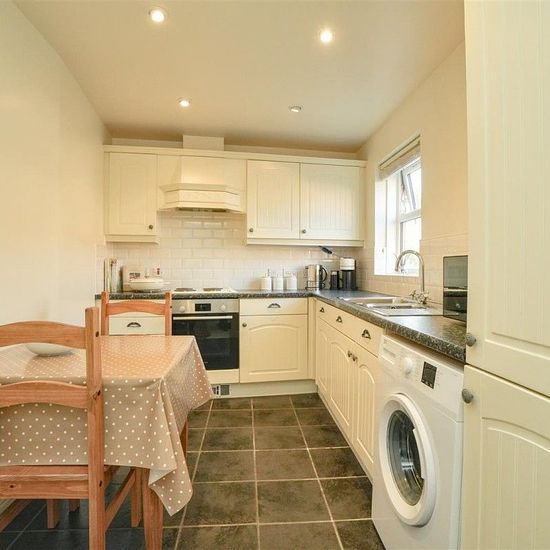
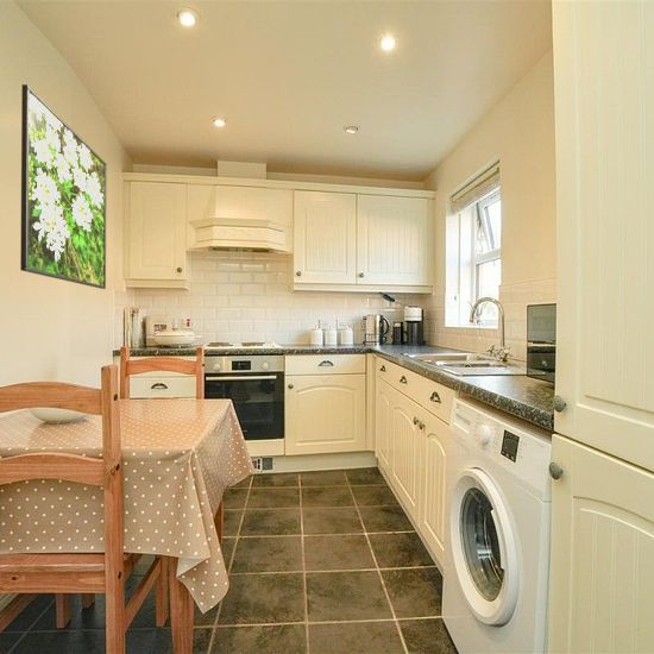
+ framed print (71, 206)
